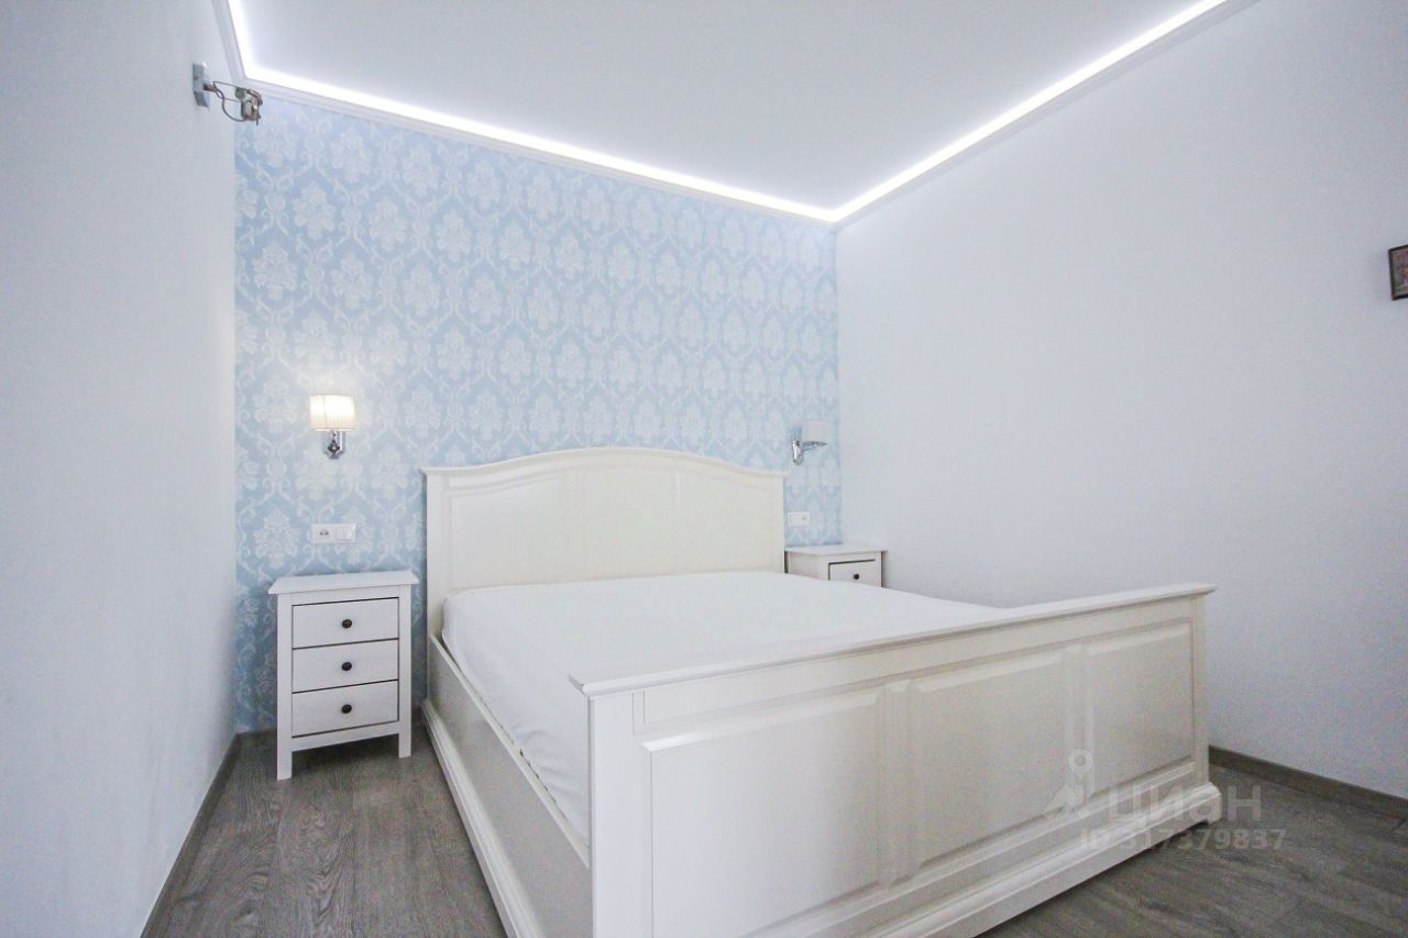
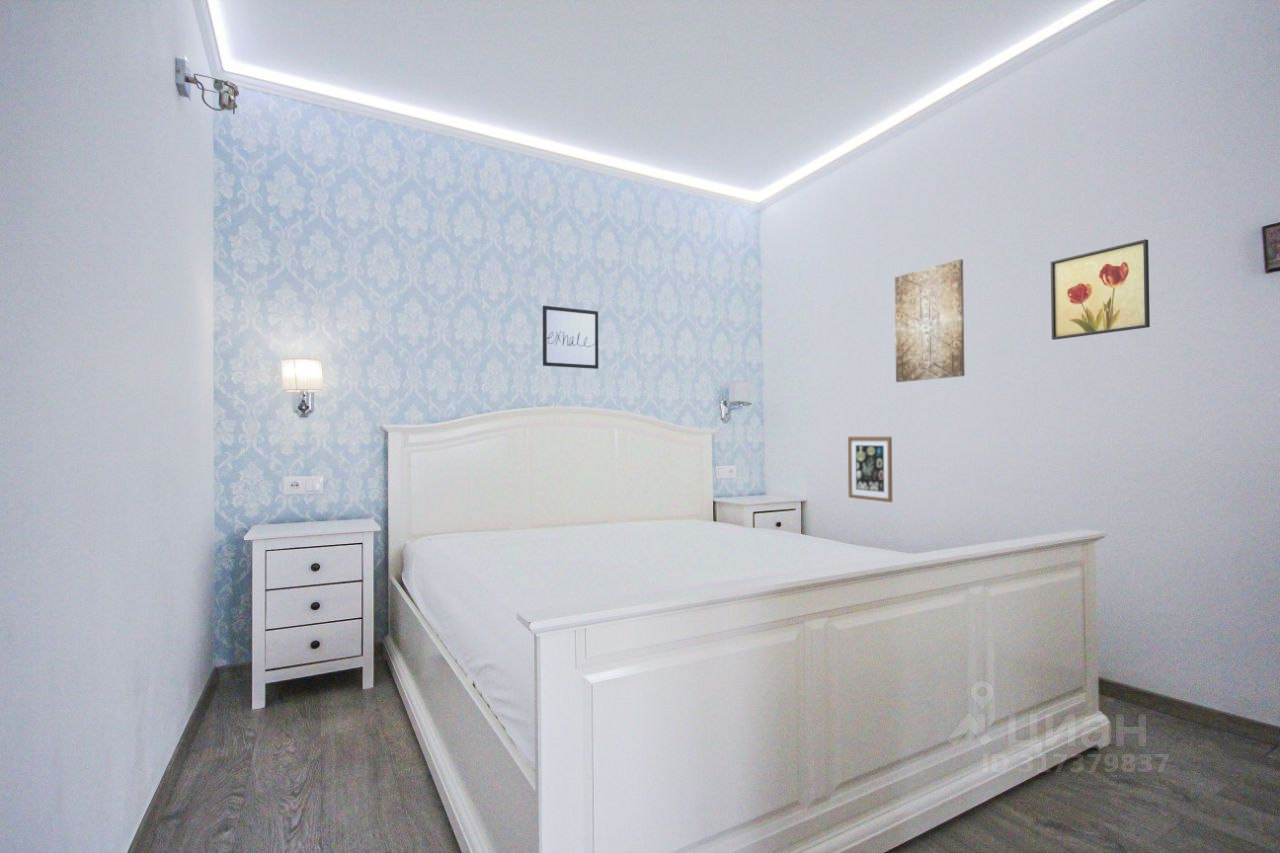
+ wall art (1098, 292)
+ wall art (869, 468)
+ wall art (571, 337)
+ wall art (927, 324)
